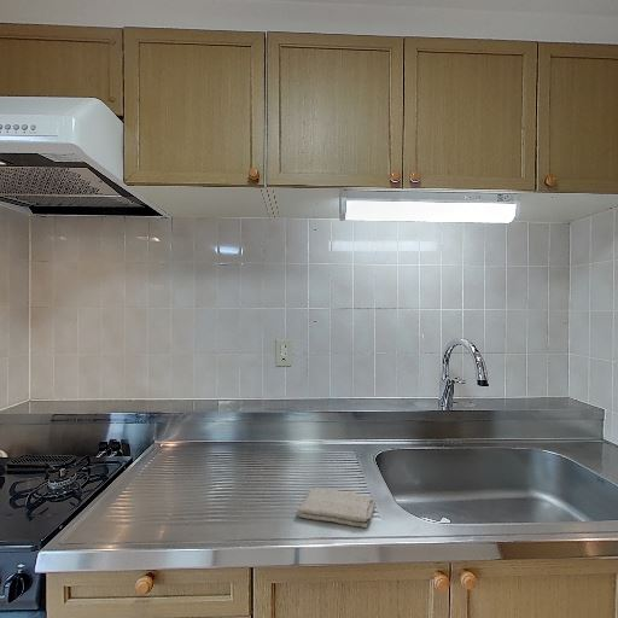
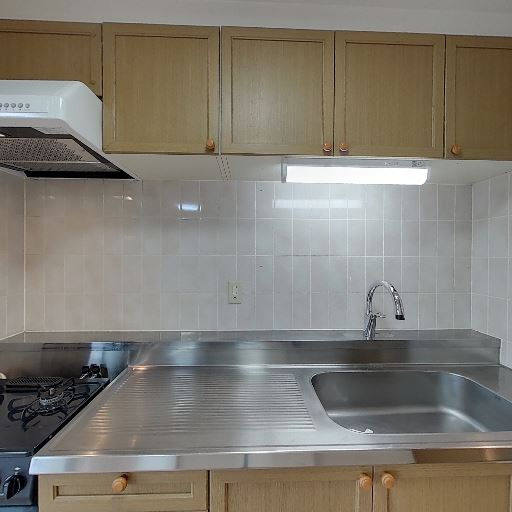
- washcloth (337, 506)
